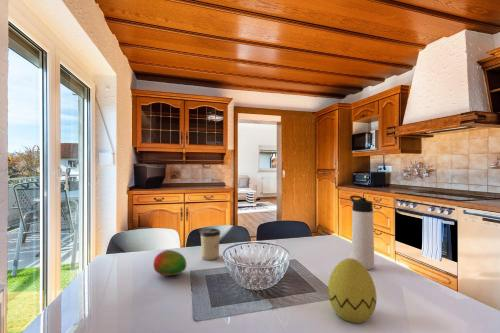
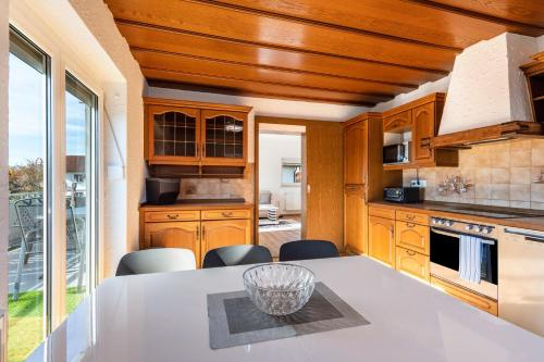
- decorative egg (351, 286)
- thermos bottle (360, 230)
- fruit (170, 262)
- cup (210, 243)
